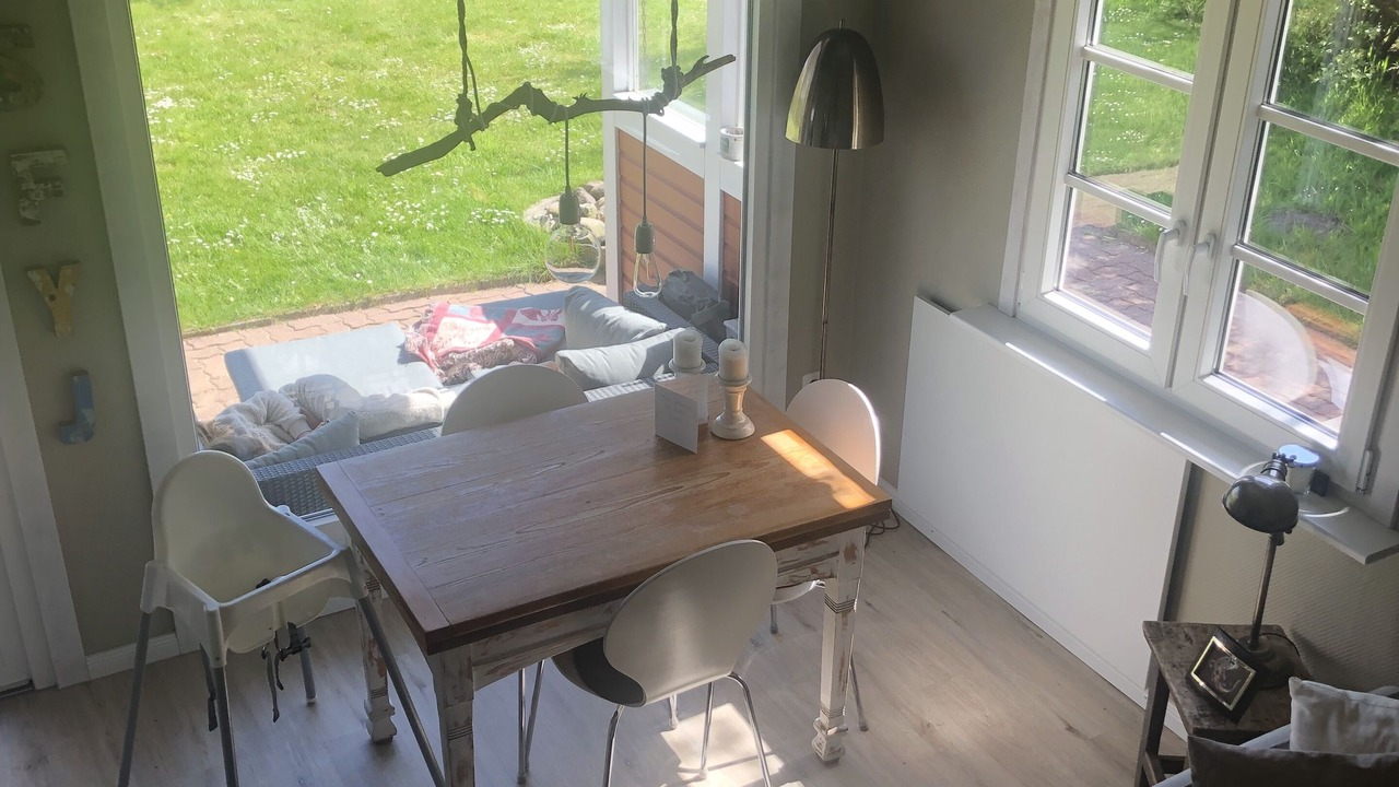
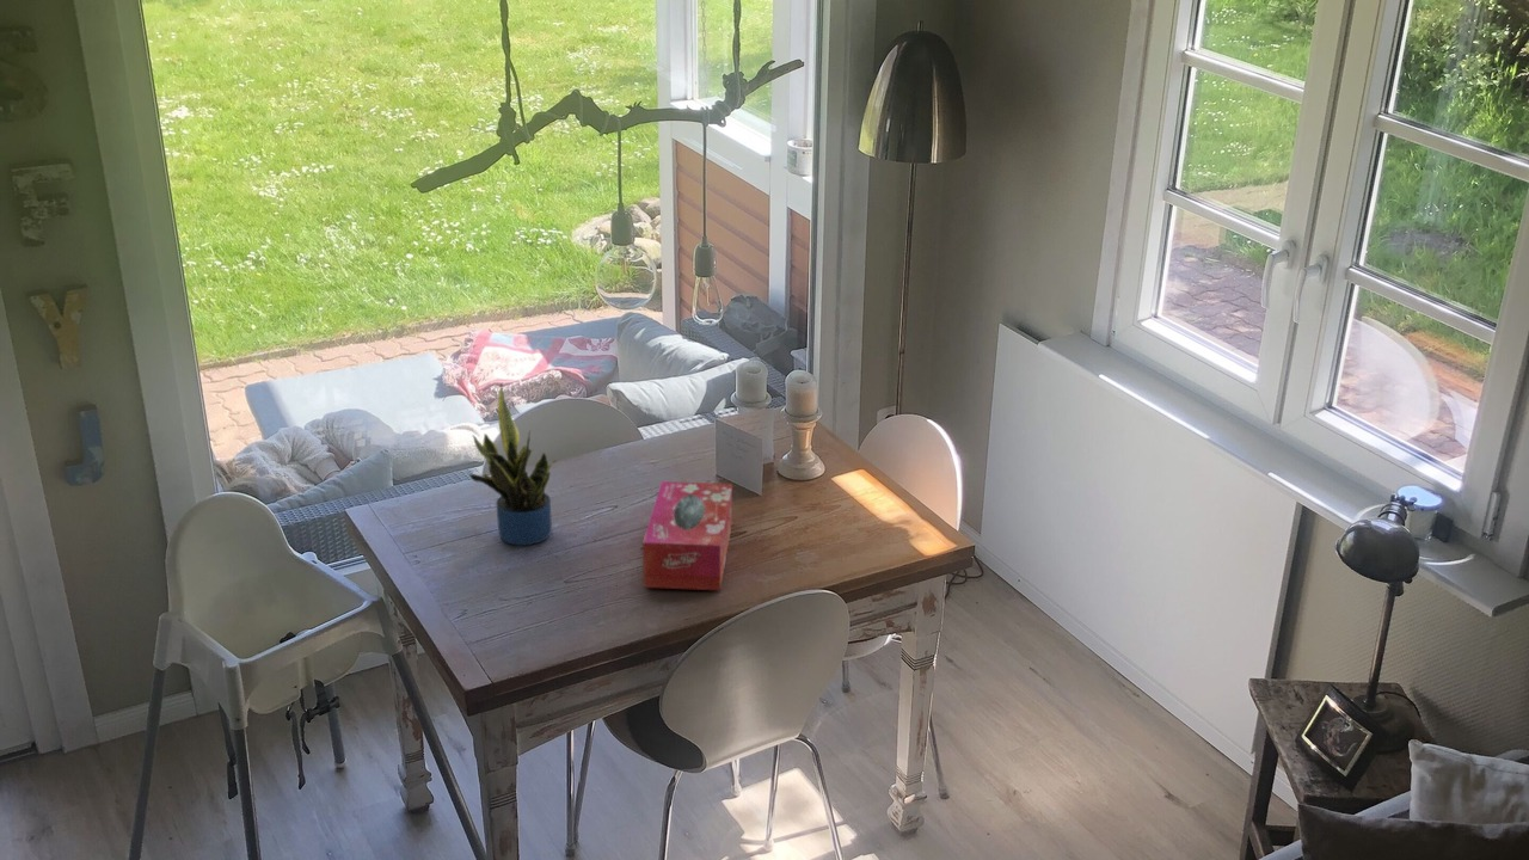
+ tissue box (689, 533)
+ potted plant (509, 466)
